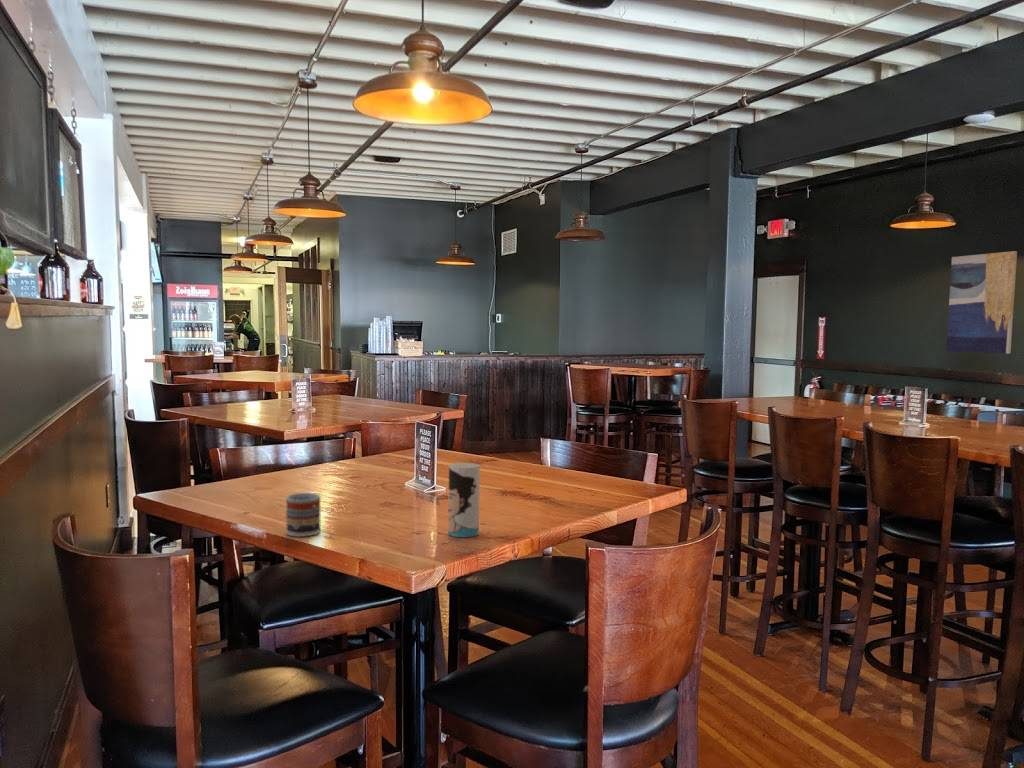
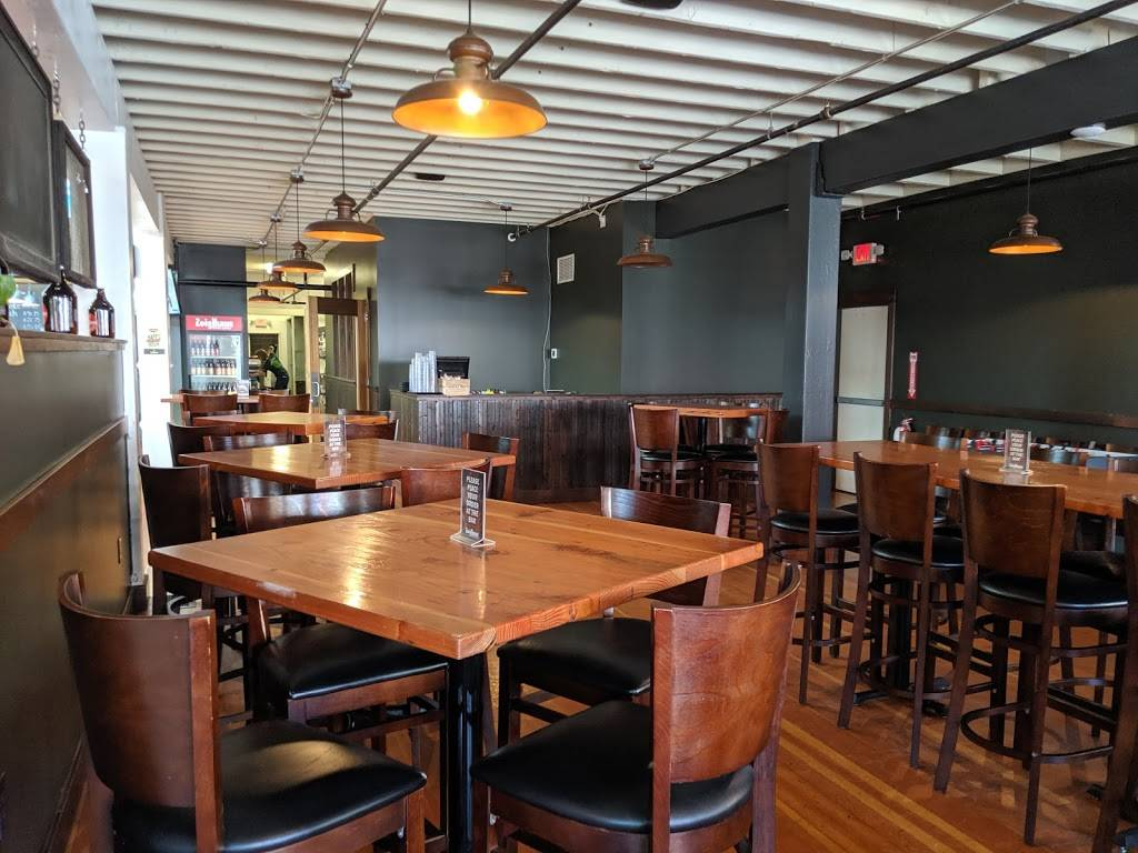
- cup (463, 499)
- wall art (980, 303)
- cup (303, 512)
